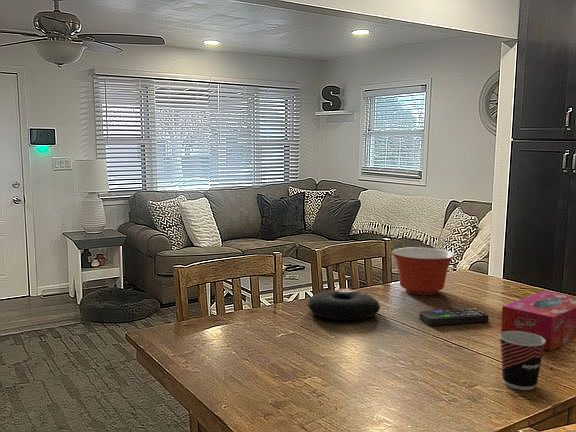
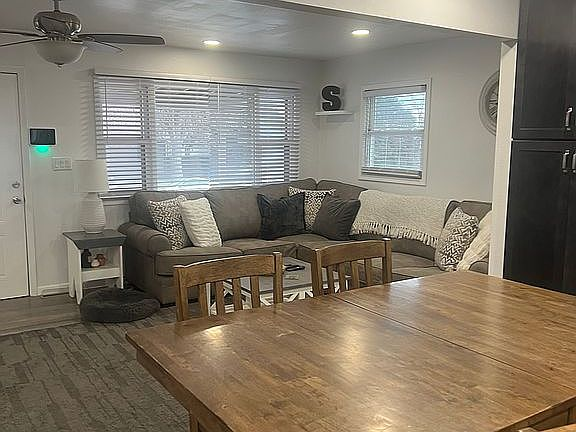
- cup (520, 360)
- remote control (453, 316)
- tissue box (547, 318)
- decorative ball (343, 303)
- mixing bowl (422, 272)
